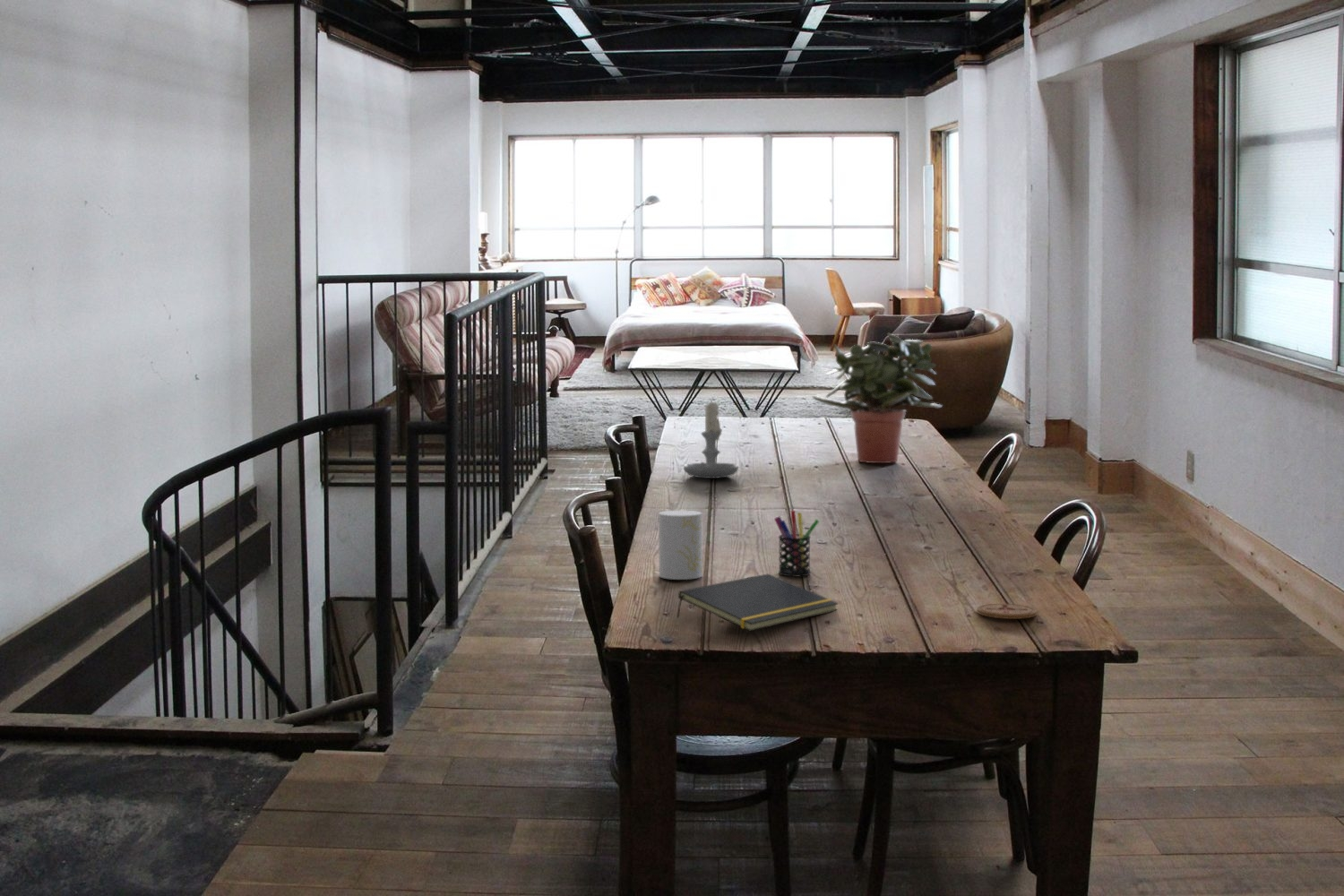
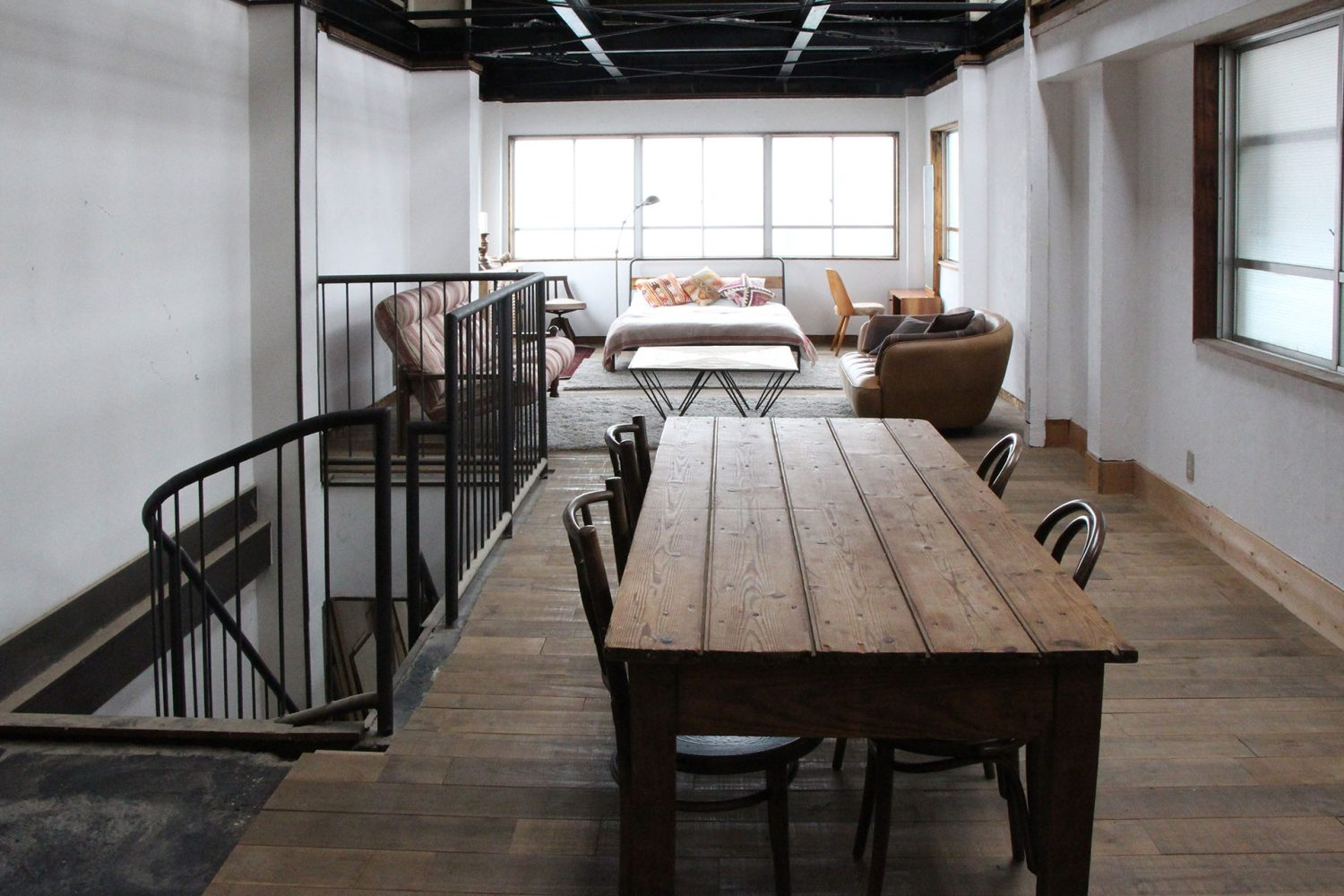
- potted plant (876, 397)
- notepad (759, 600)
- coaster (1006, 611)
- pen holder (797, 541)
- candle (711, 438)
- cup (680, 544)
